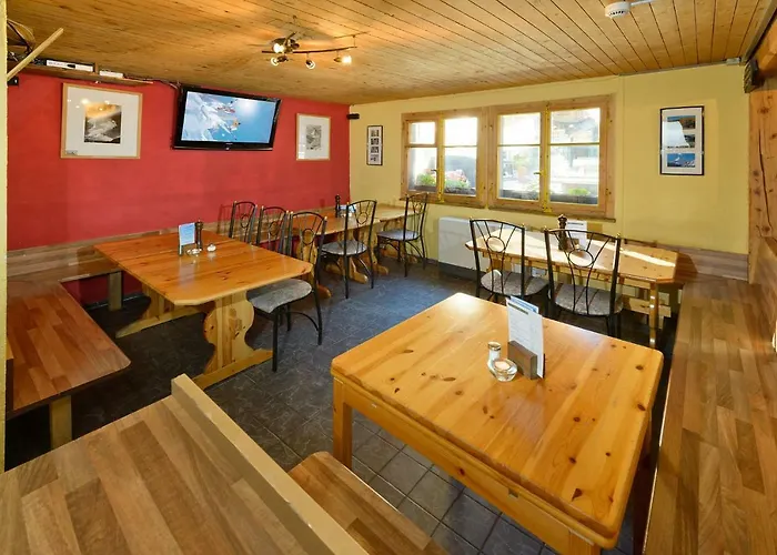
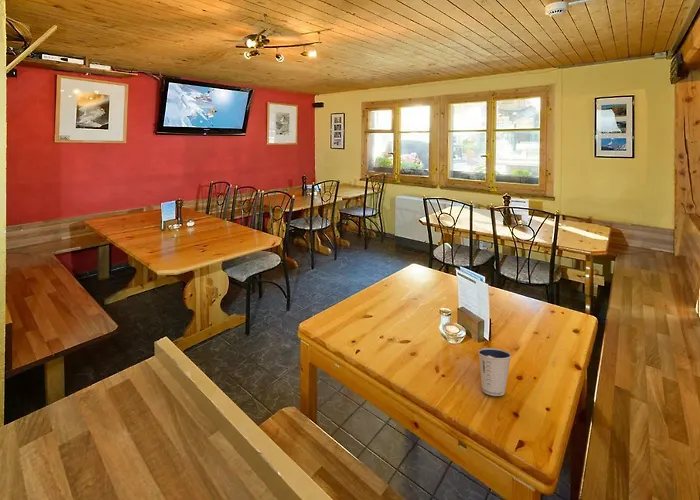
+ dixie cup (493, 372)
